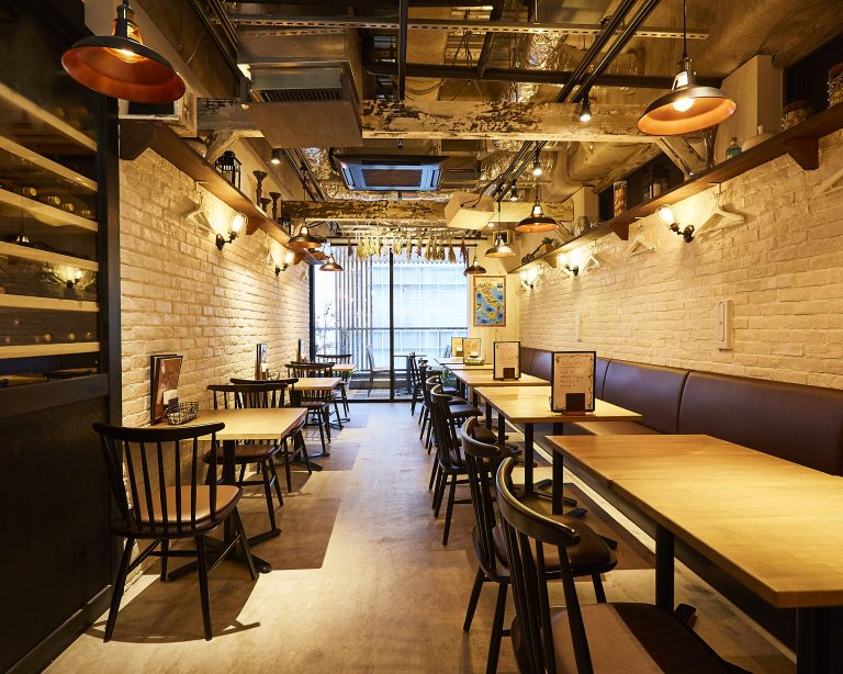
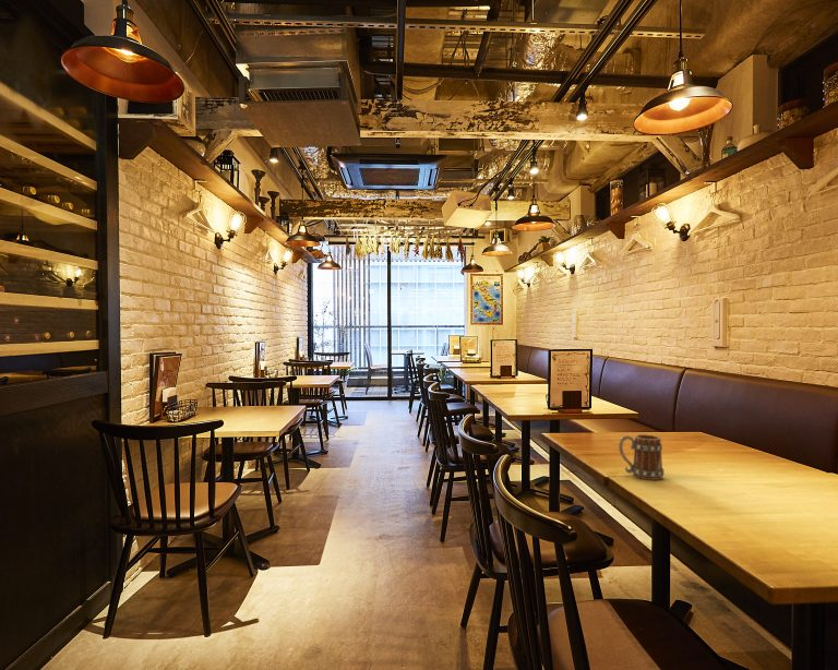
+ mug (641, 455)
